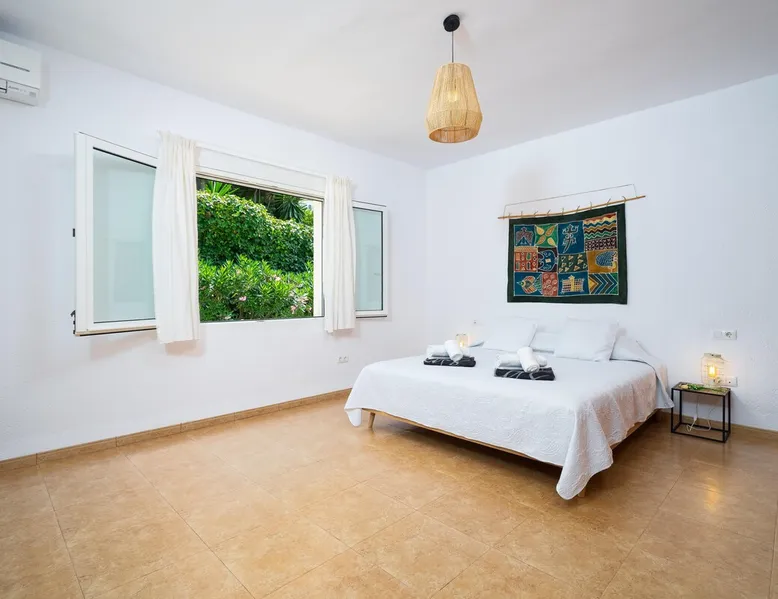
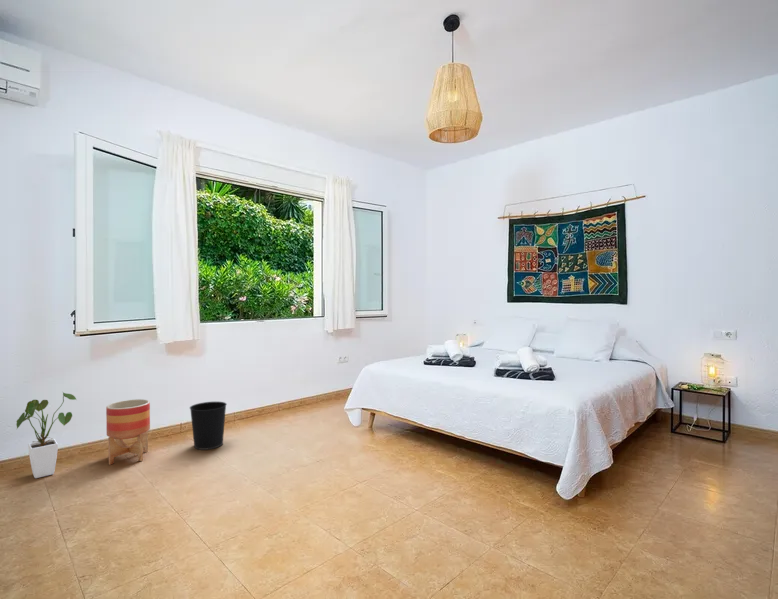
+ house plant (48, 434)
+ planter (128, 430)
+ wastebasket (208, 425)
